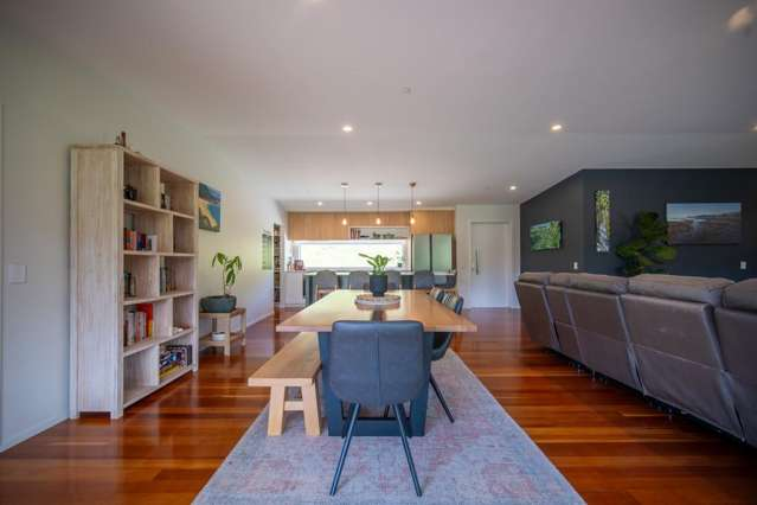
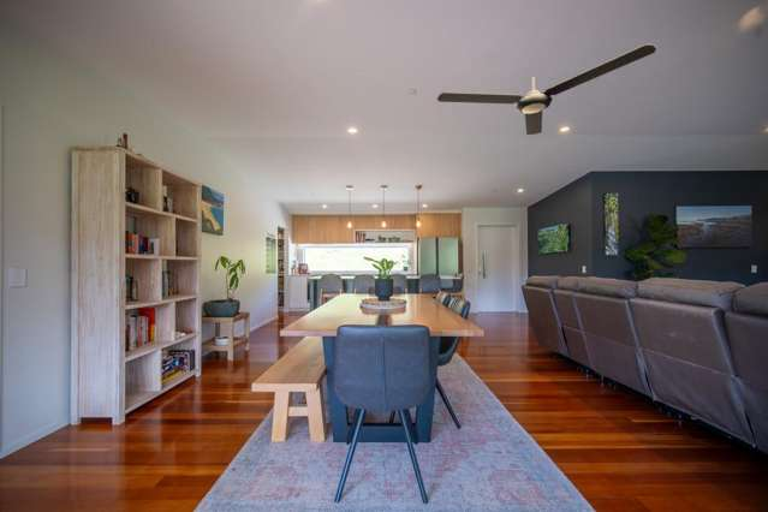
+ ceiling fan (532, 102)
